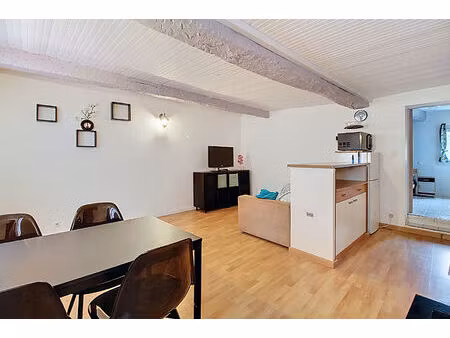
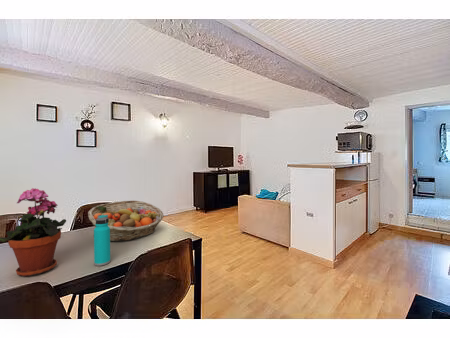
+ water bottle (102, 238)
+ potted plant (37, 228)
+ fruit basket (128, 218)
